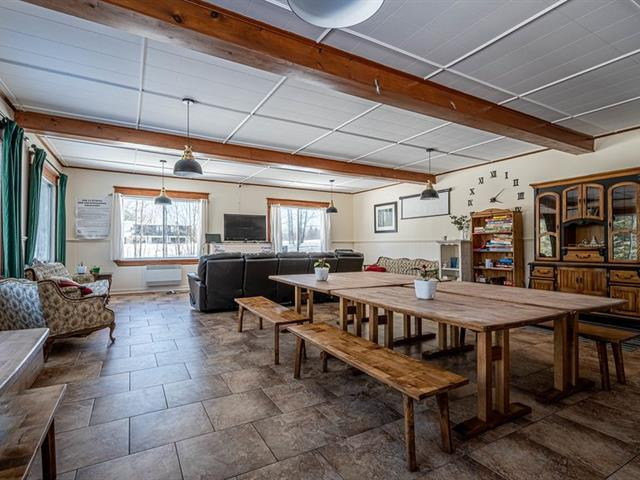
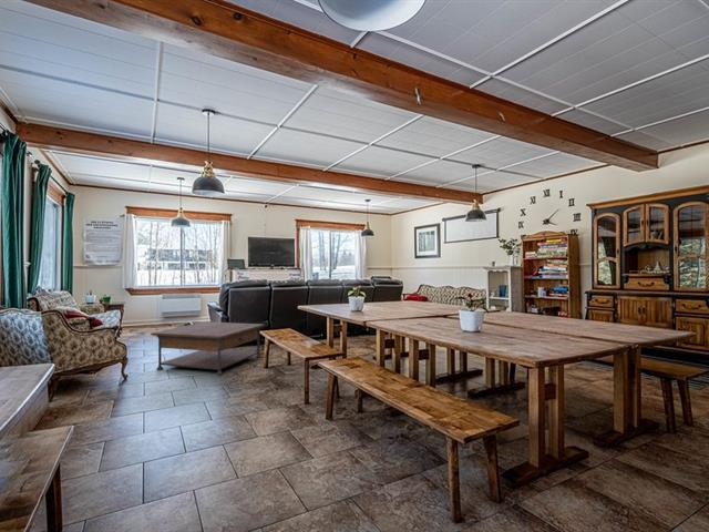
+ coffee table (212, 345)
